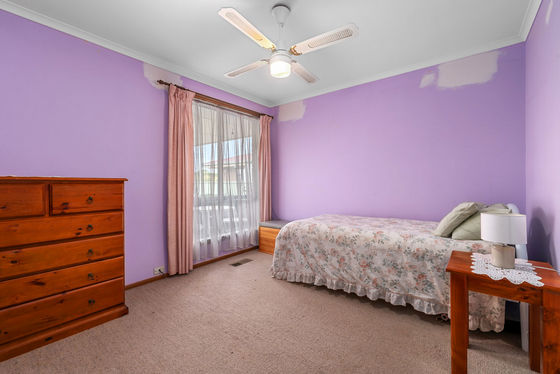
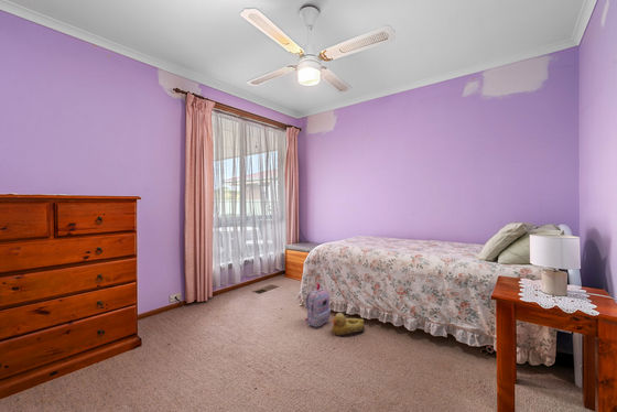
+ backpack (317, 302)
+ rubber duck (347, 321)
